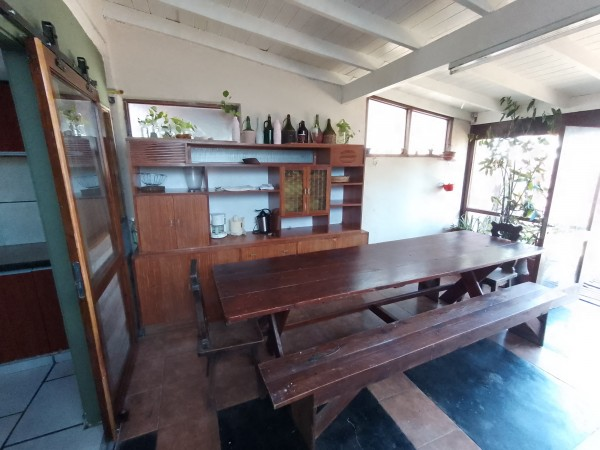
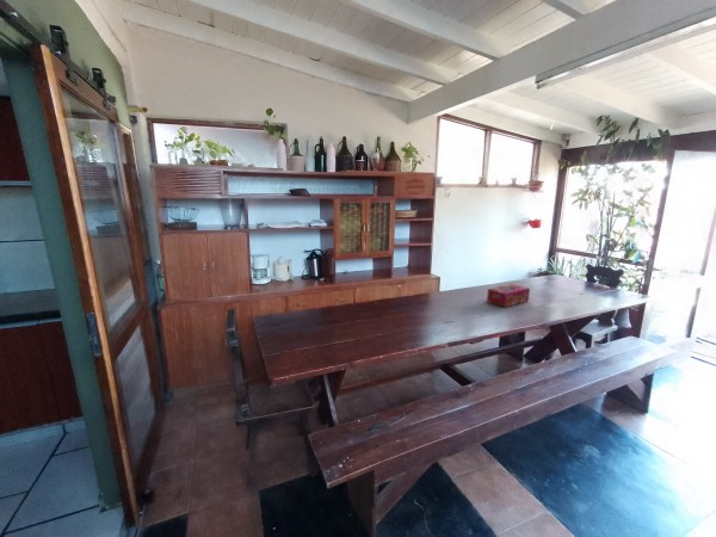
+ tissue box (507, 295)
